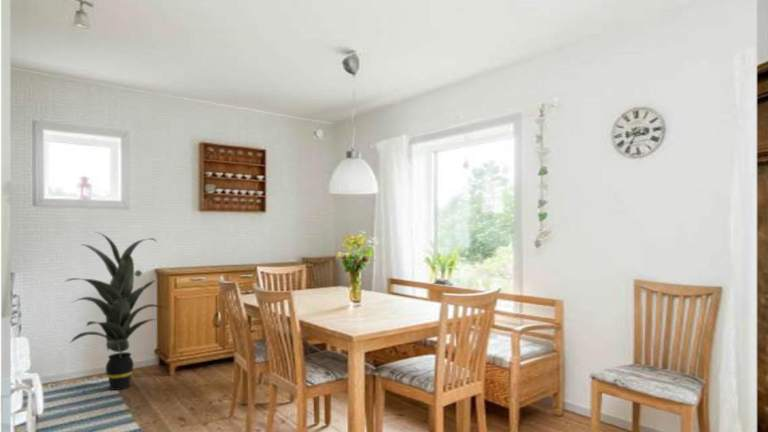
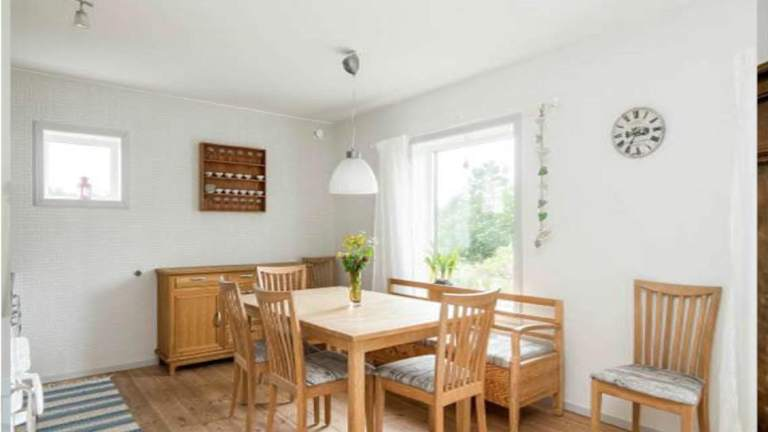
- indoor plant (113, 309)
